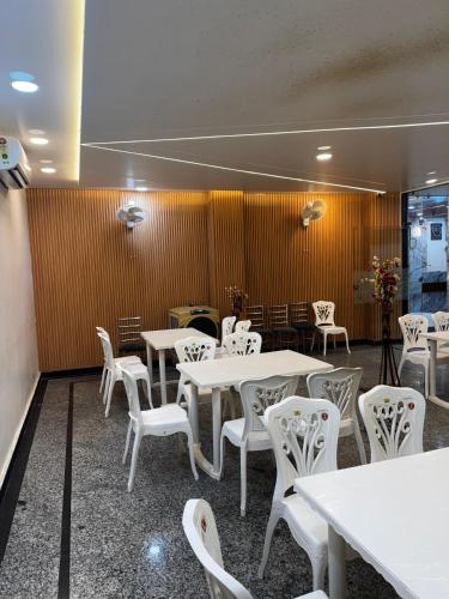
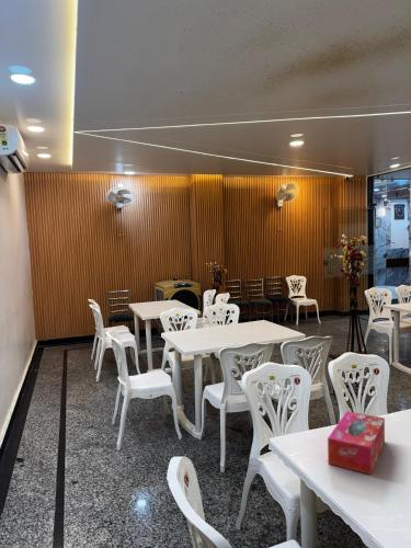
+ tissue box (357, 439)
